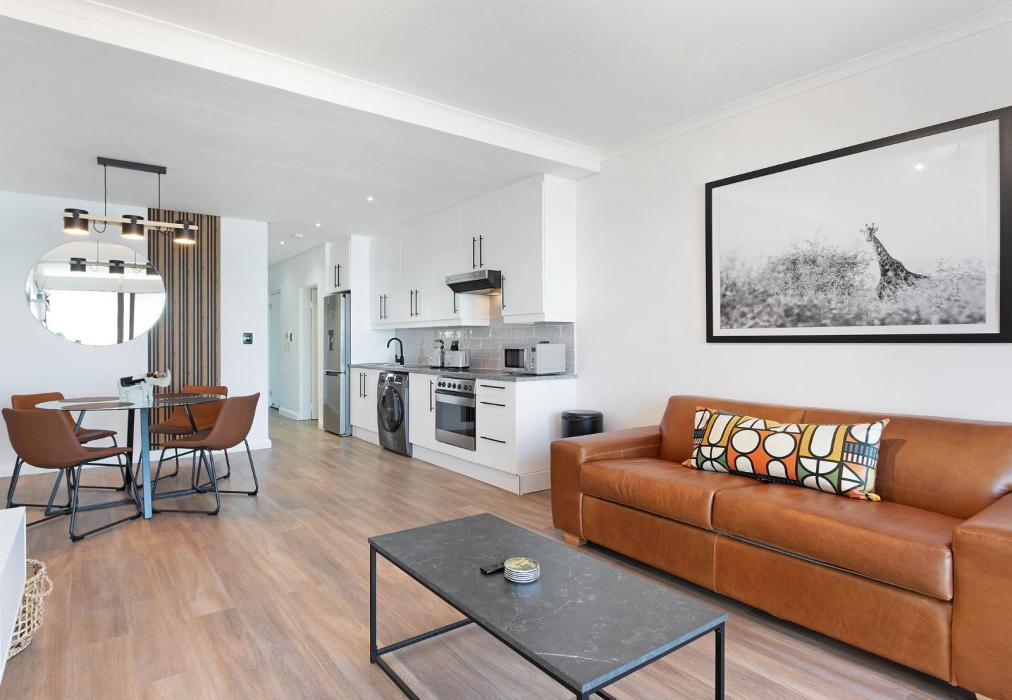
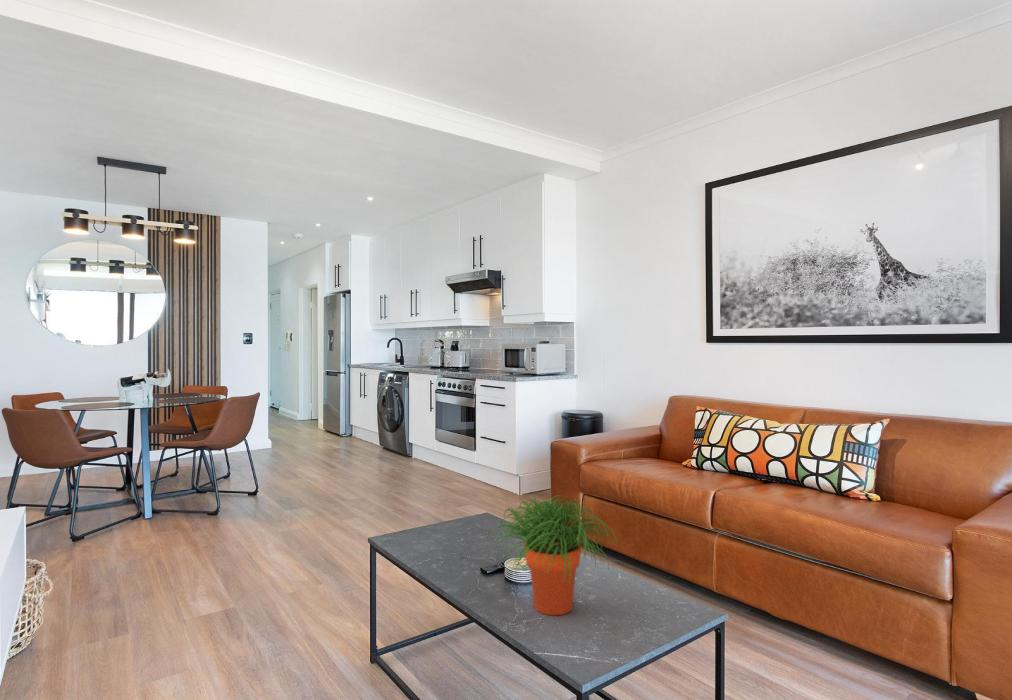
+ potted plant (553, 552)
